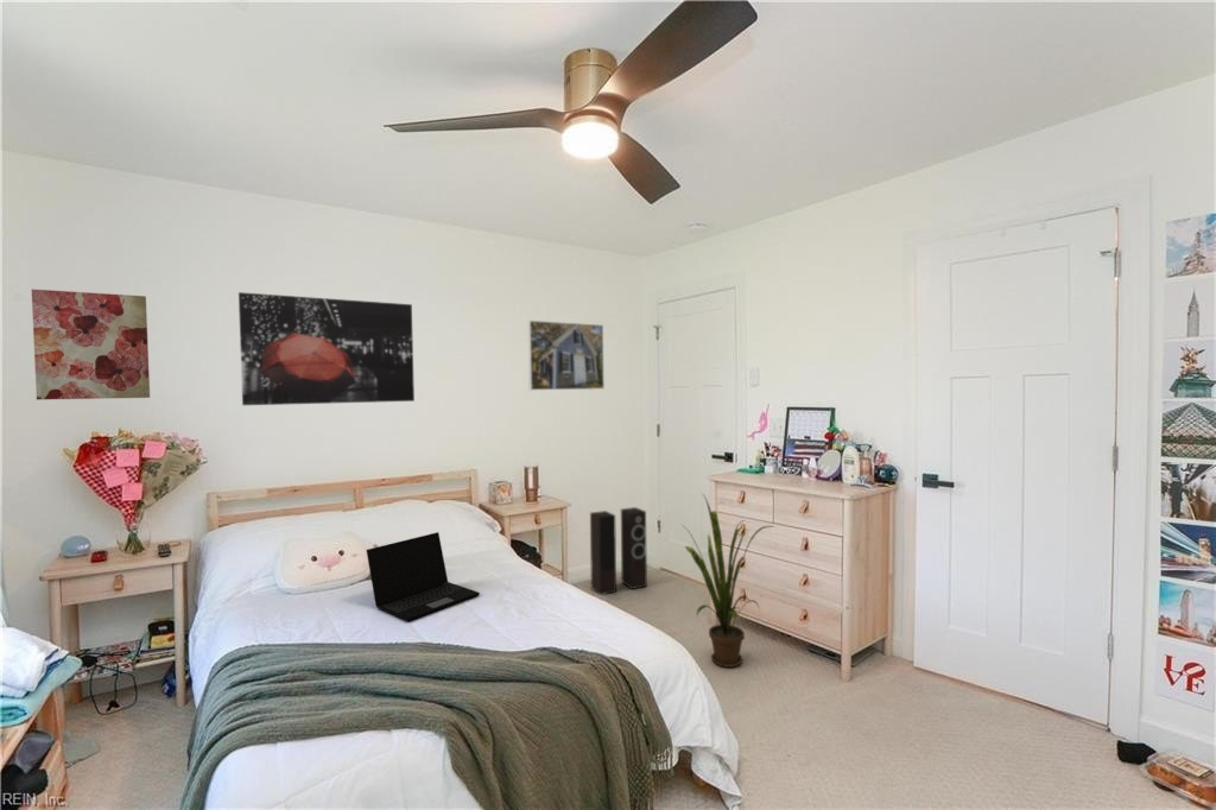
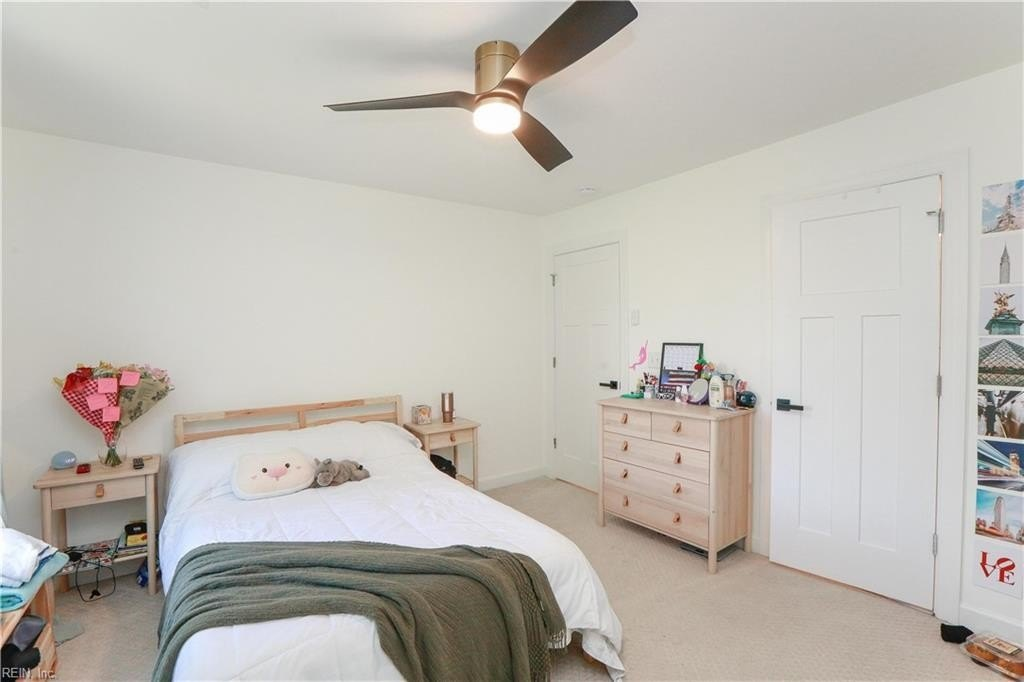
- laptop (423, 572)
- wall art (93, 346)
- wall art (332, 350)
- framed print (566, 356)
- house plant (728, 583)
- speaker (621, 549)
